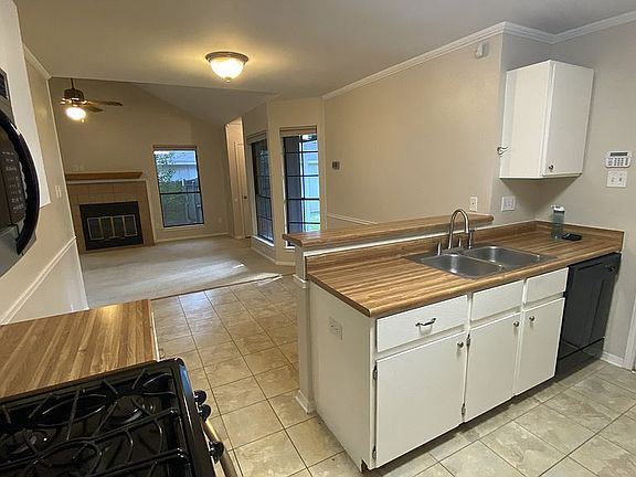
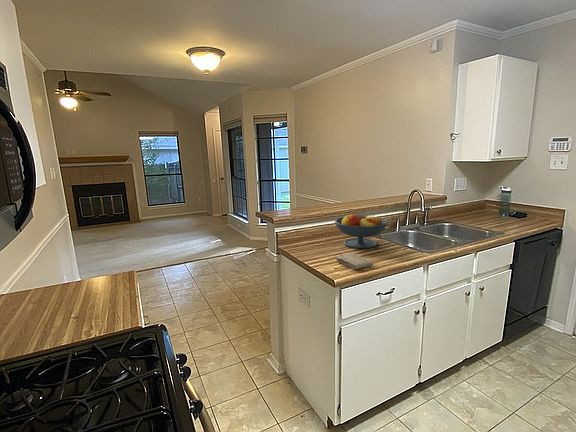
+ fruit bowl (360, 228)
+ washcloth (353, 260)
